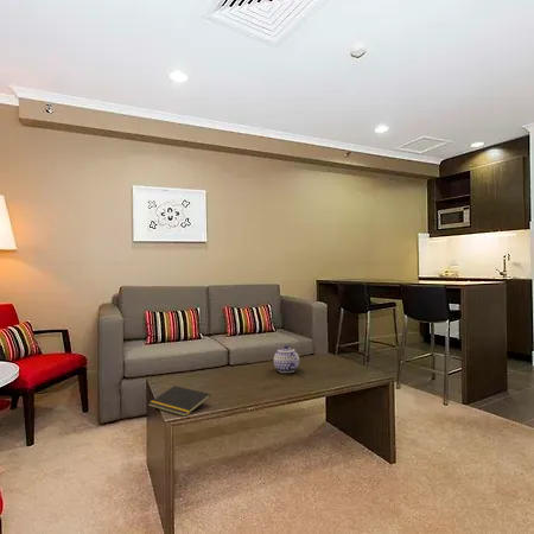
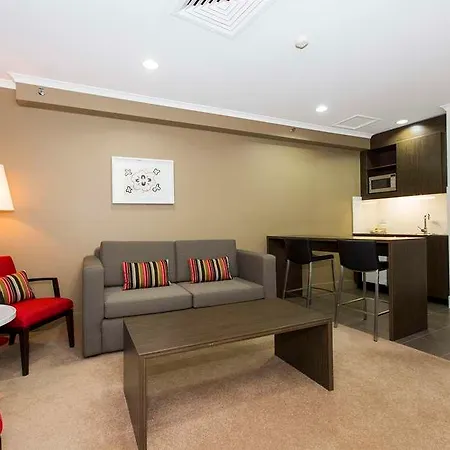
- teapot (286, 357)
- notepad (179, 400)
